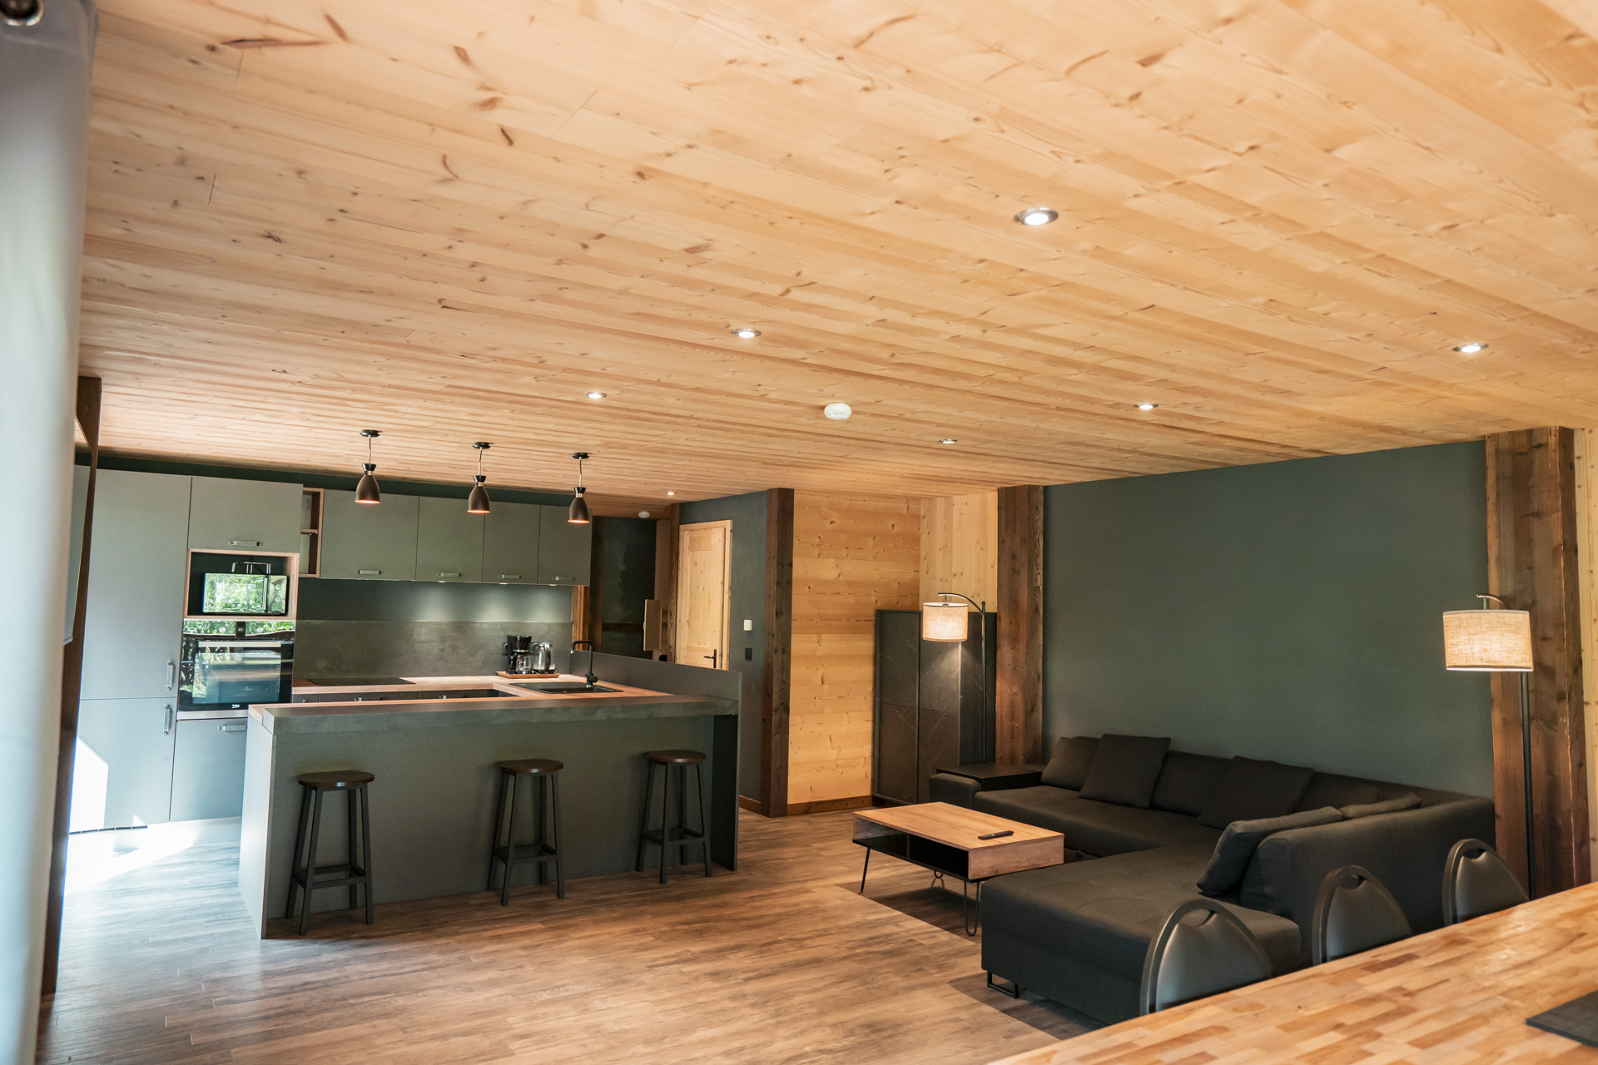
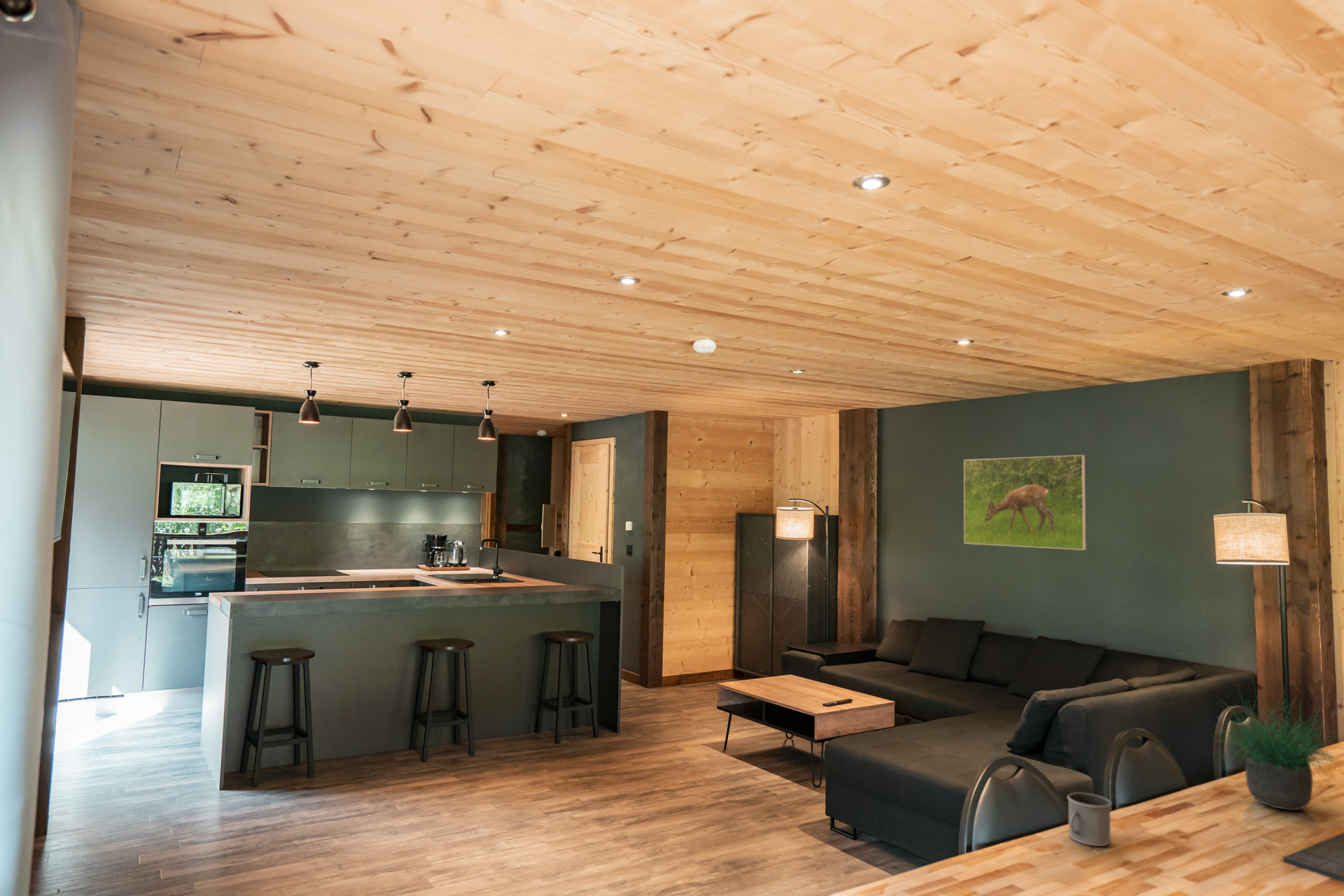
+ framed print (1021, 502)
+ mug (1086, 820)
+ potted plant (1278, 741)
